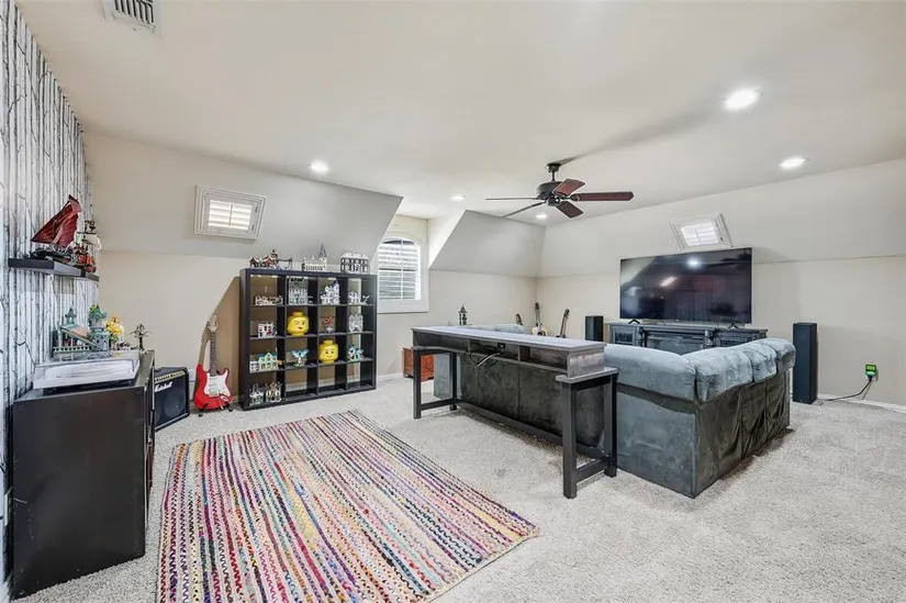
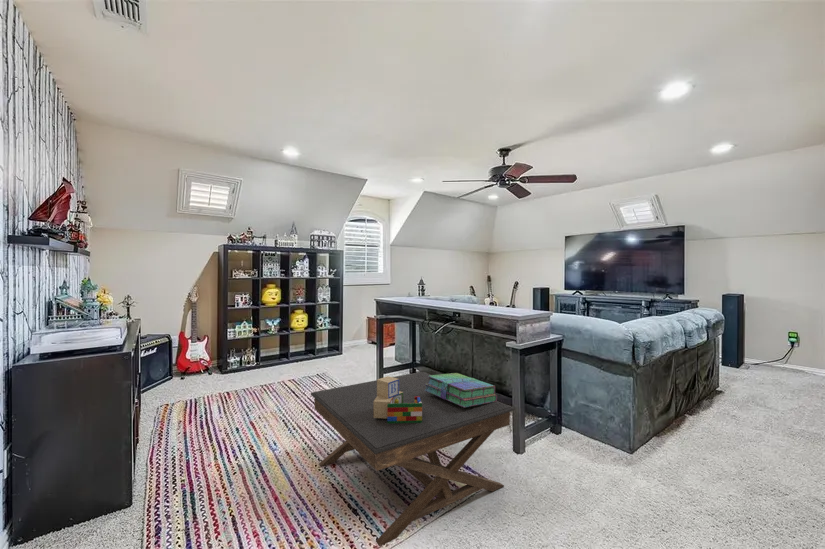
+ coffee table (406, 436)
+ stack of books (459, 389)
+ lego (397, 396)
